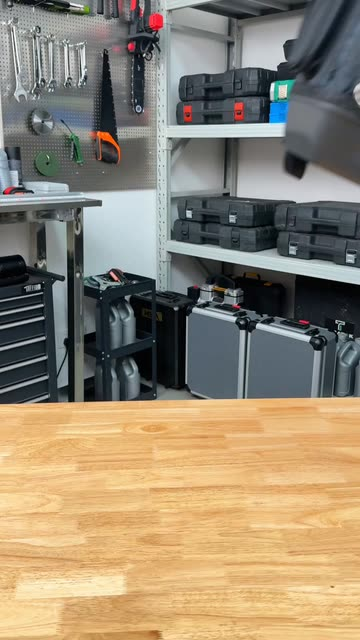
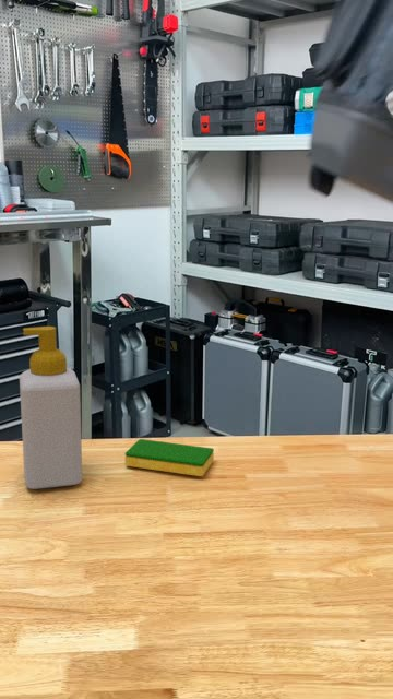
+ soap bottle (49, 404)
+ dish sponge (169, 457)
